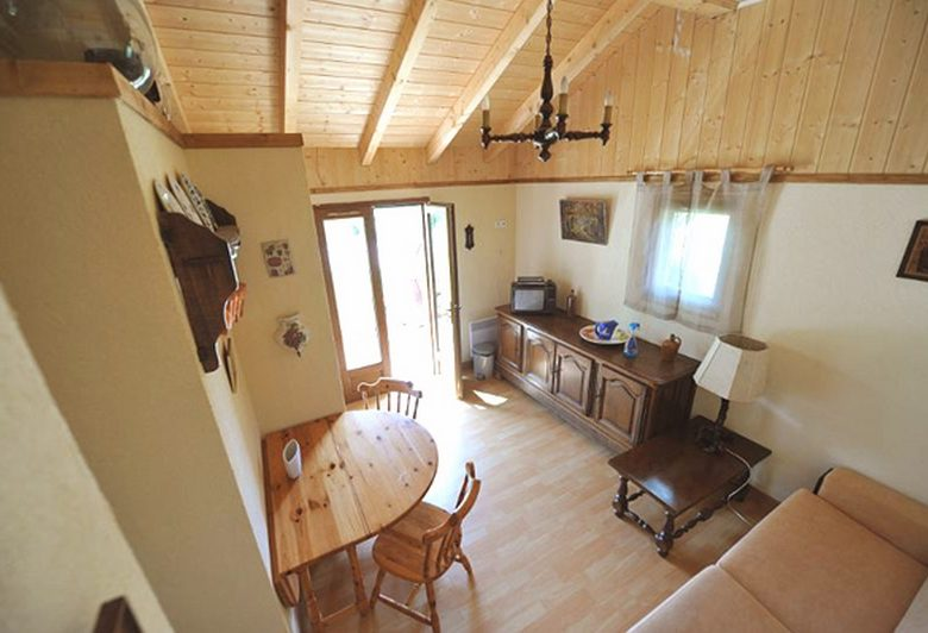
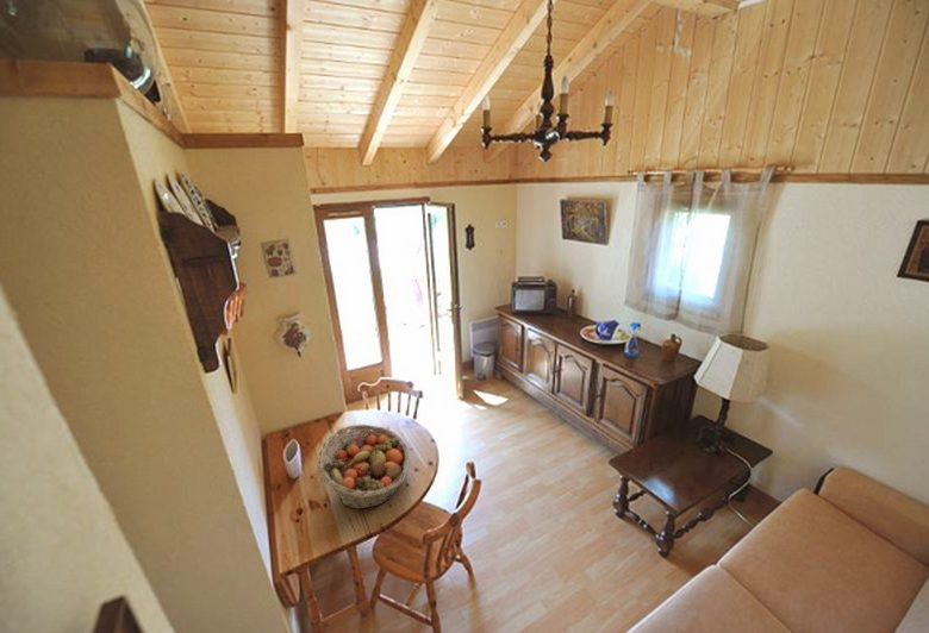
+ fruit basket (366, 463)
